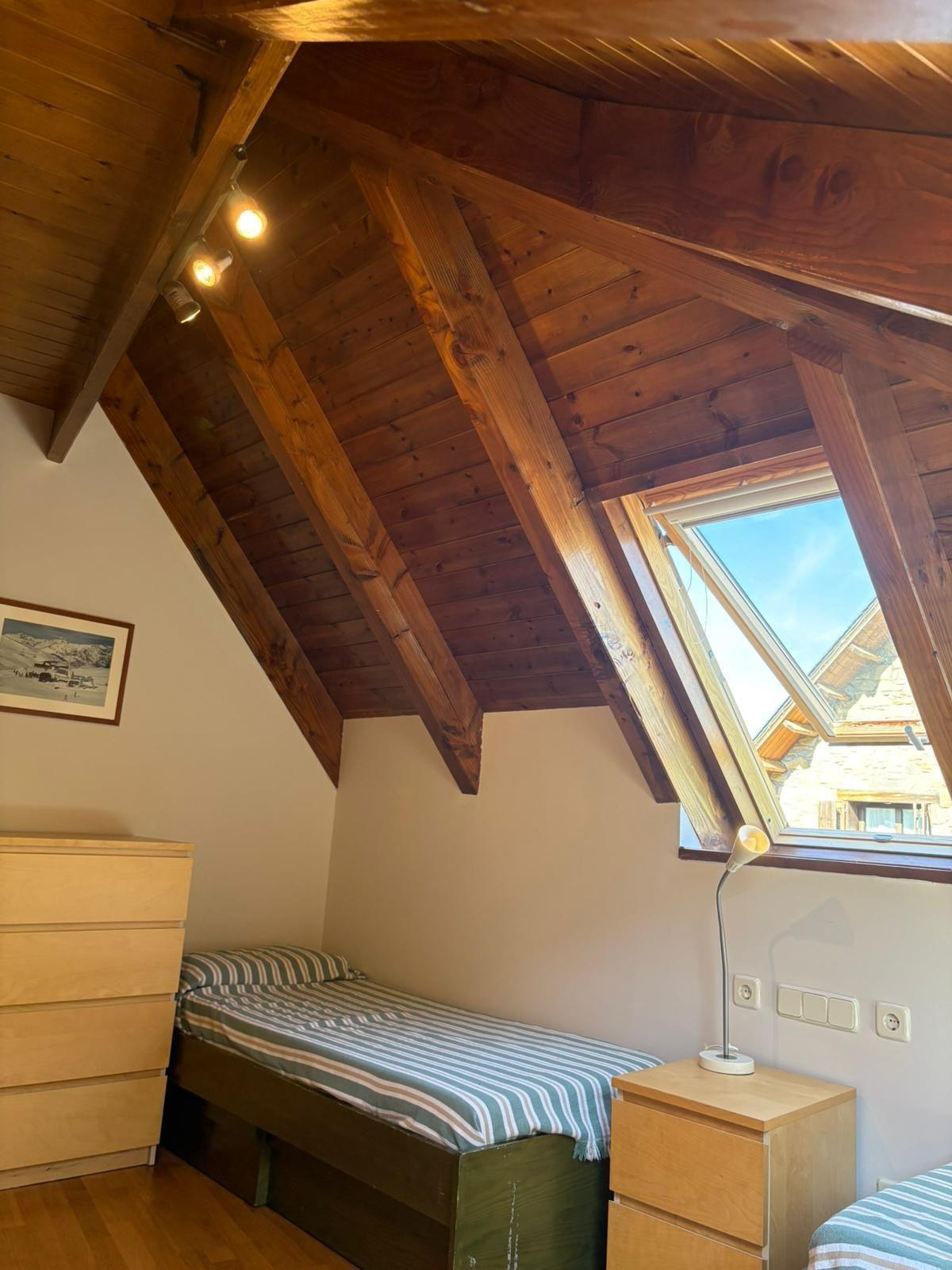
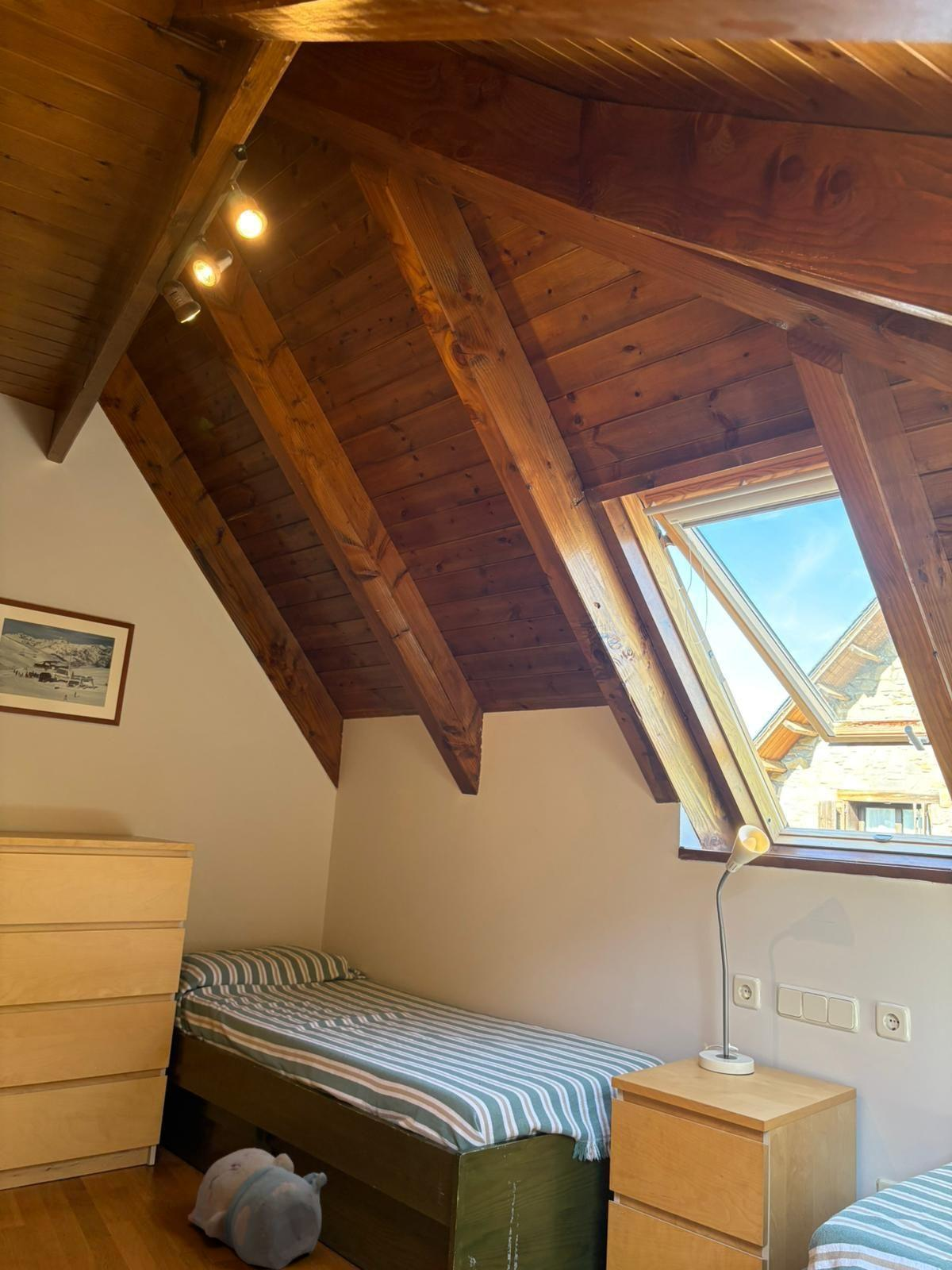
+ plush toy (256, 1199)
